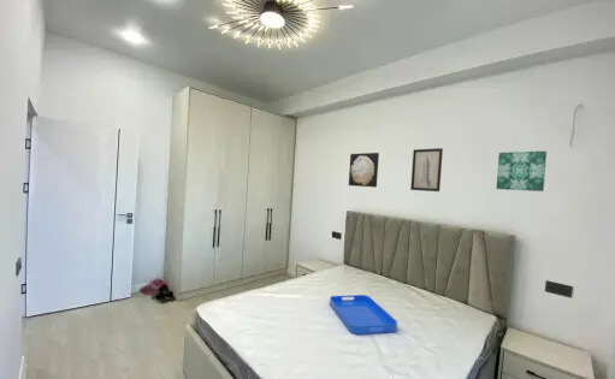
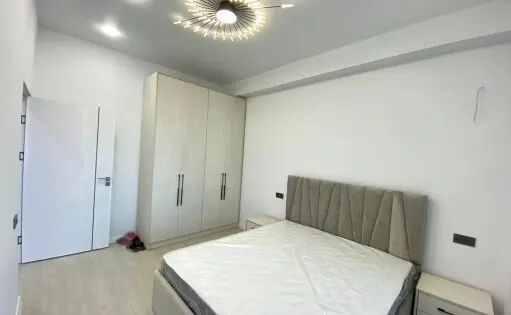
- wall art (362, 170)
- serving tray (360, 312)
- wall art (520, 171)
- wall art (426, 170)
